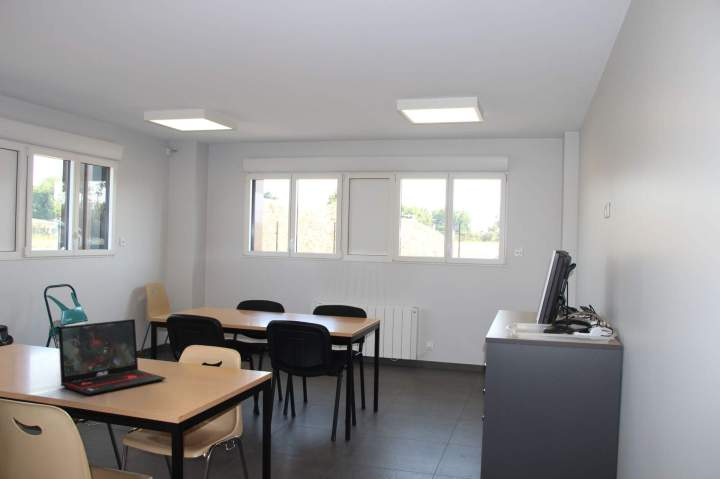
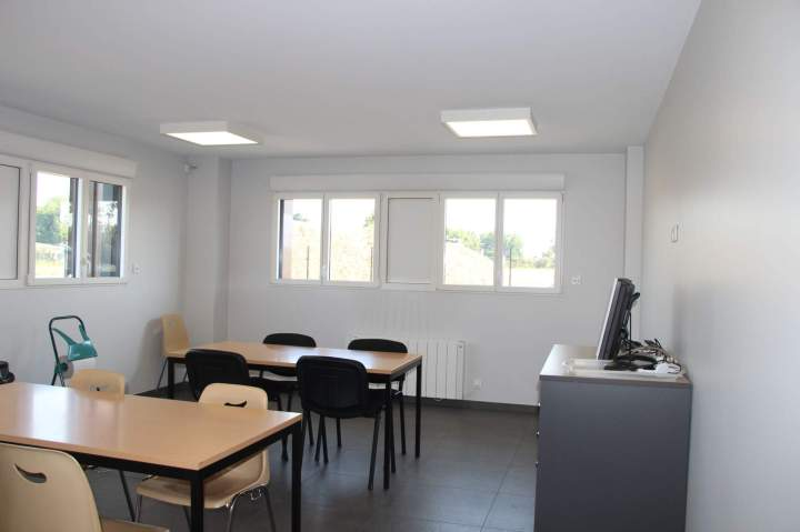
- laptop (113, 354)
